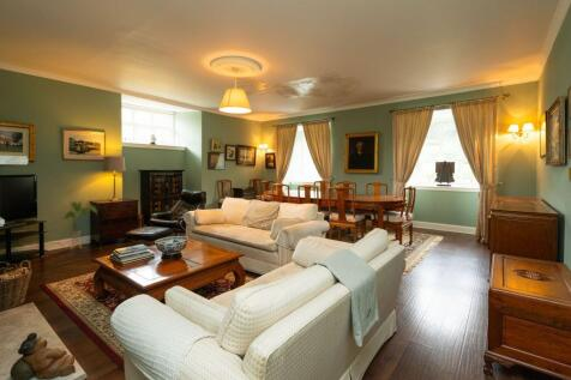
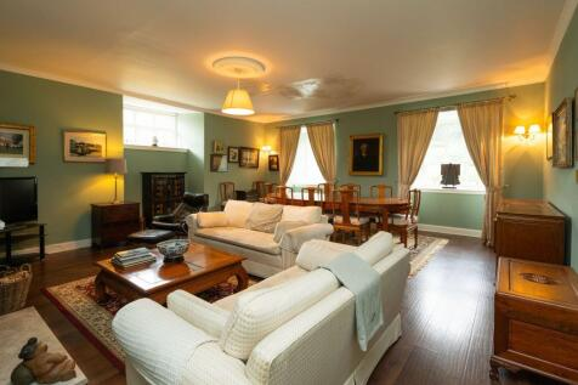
- house plant (76, 223)
